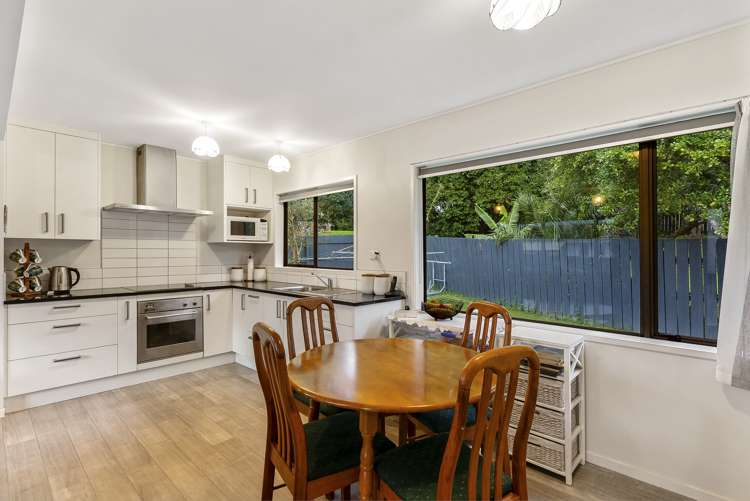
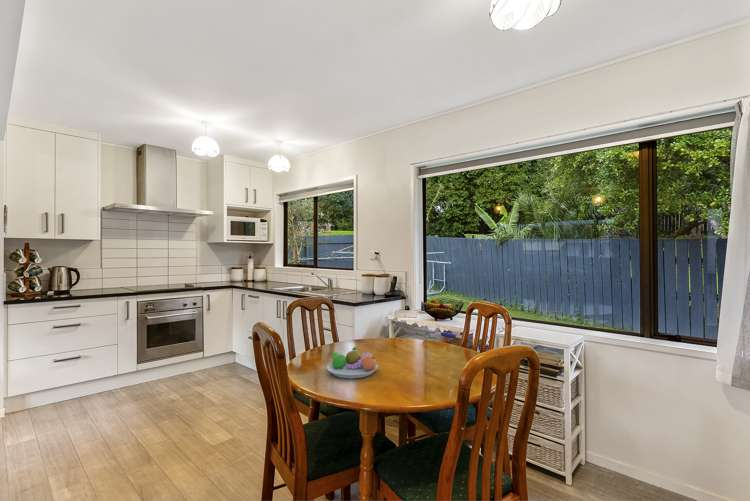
+ fruit bowl (351, 361)
